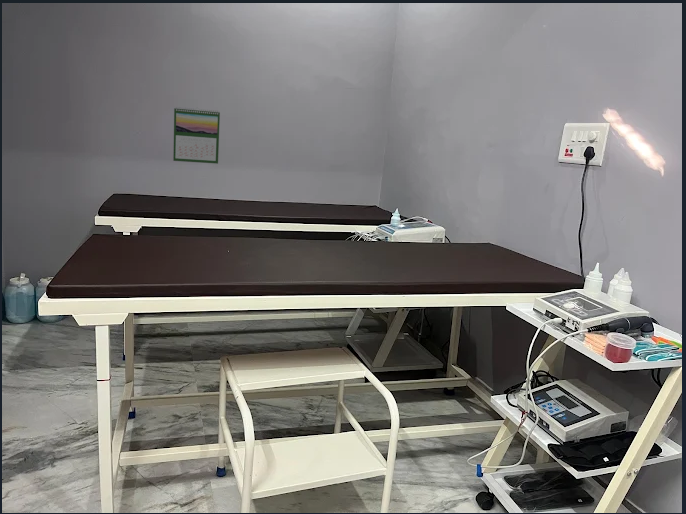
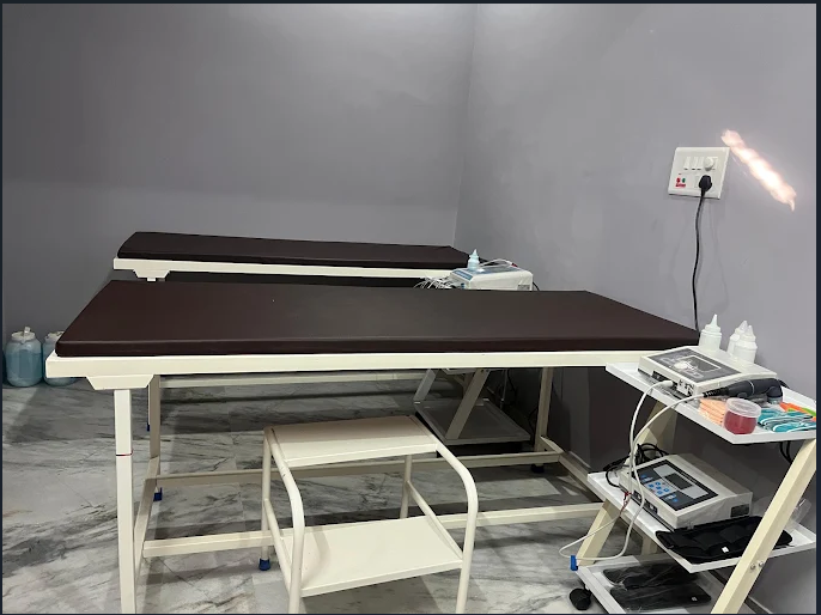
- calendar (196, 135)
